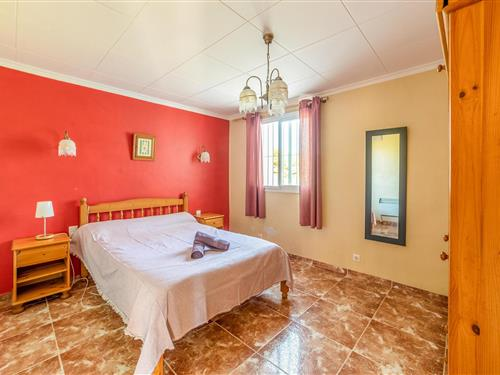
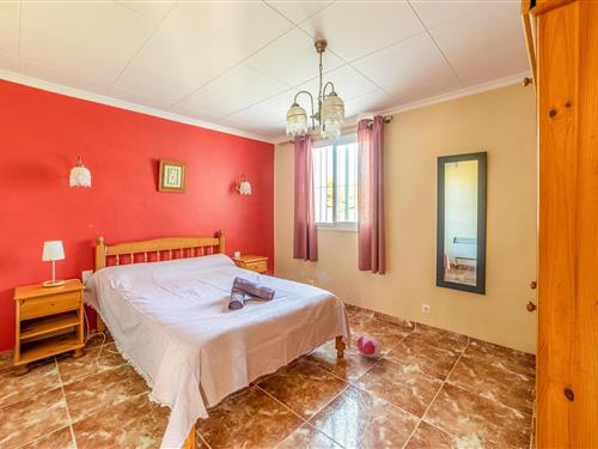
+ plush toy (368, 347)
